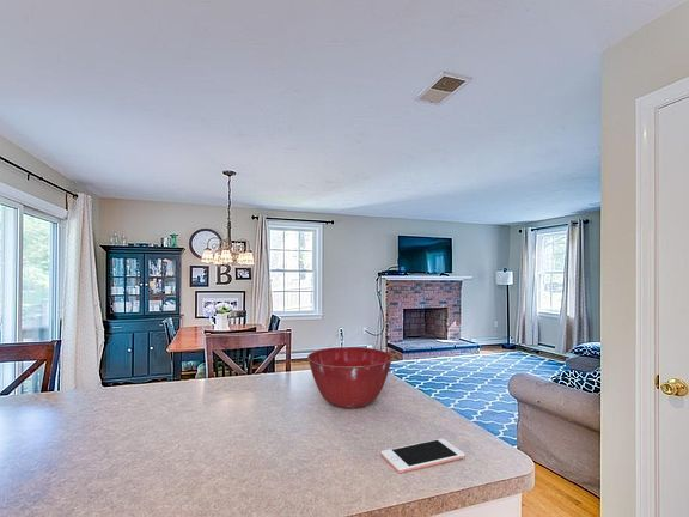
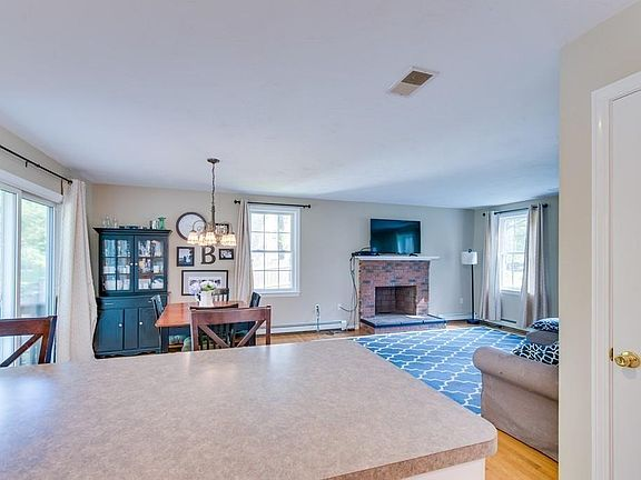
- mixing bowl (349, 377)
- cell phone (422, 454)
